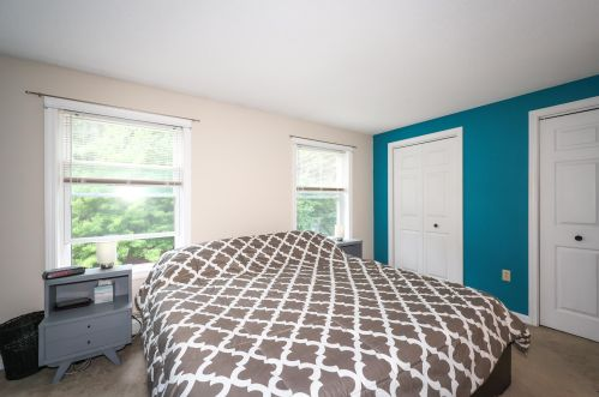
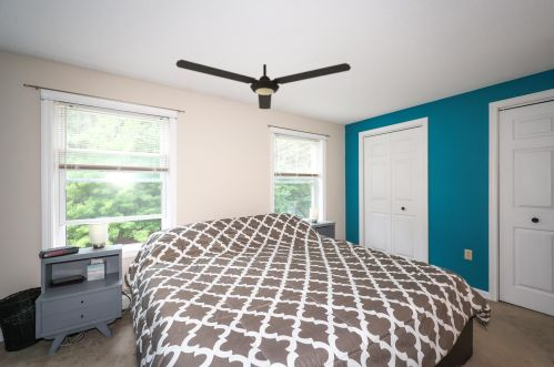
+ ceiling fan (264, 85)
